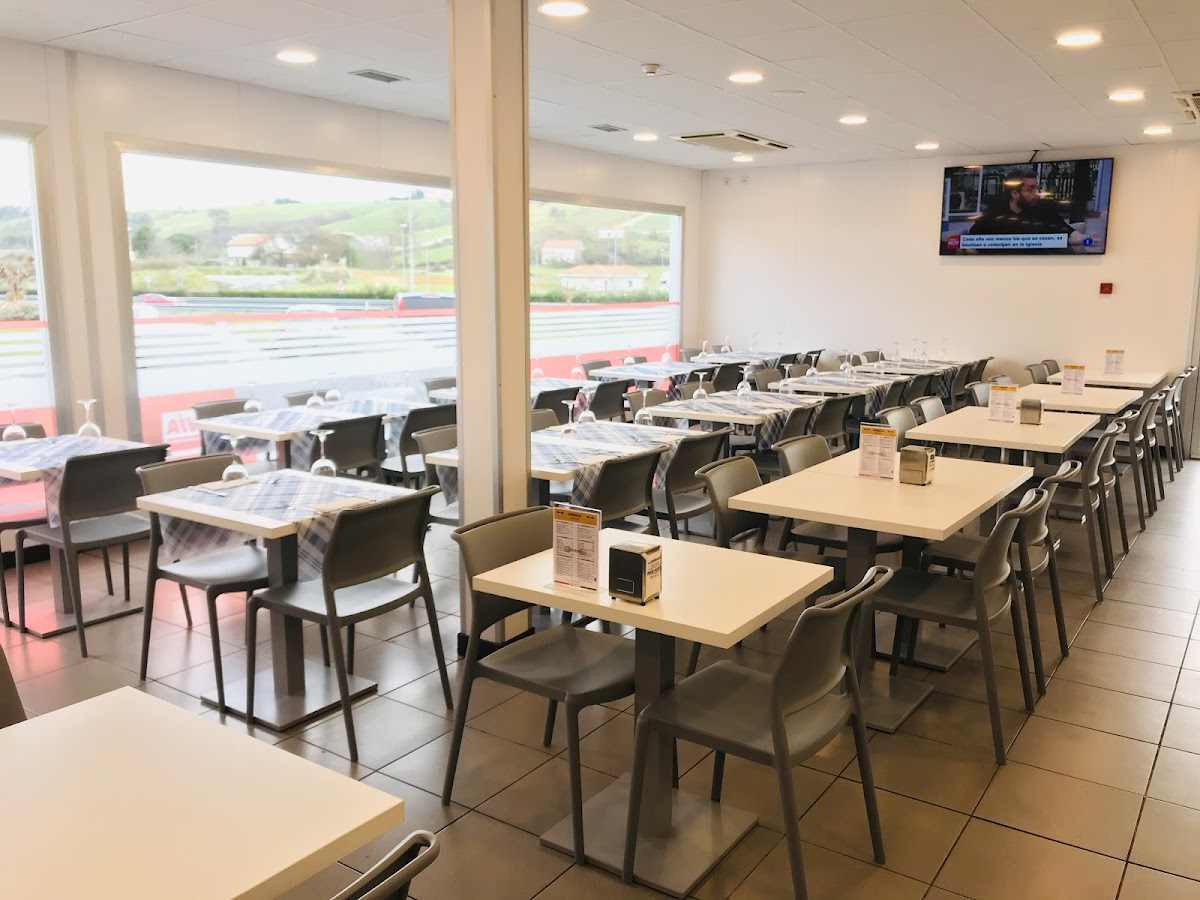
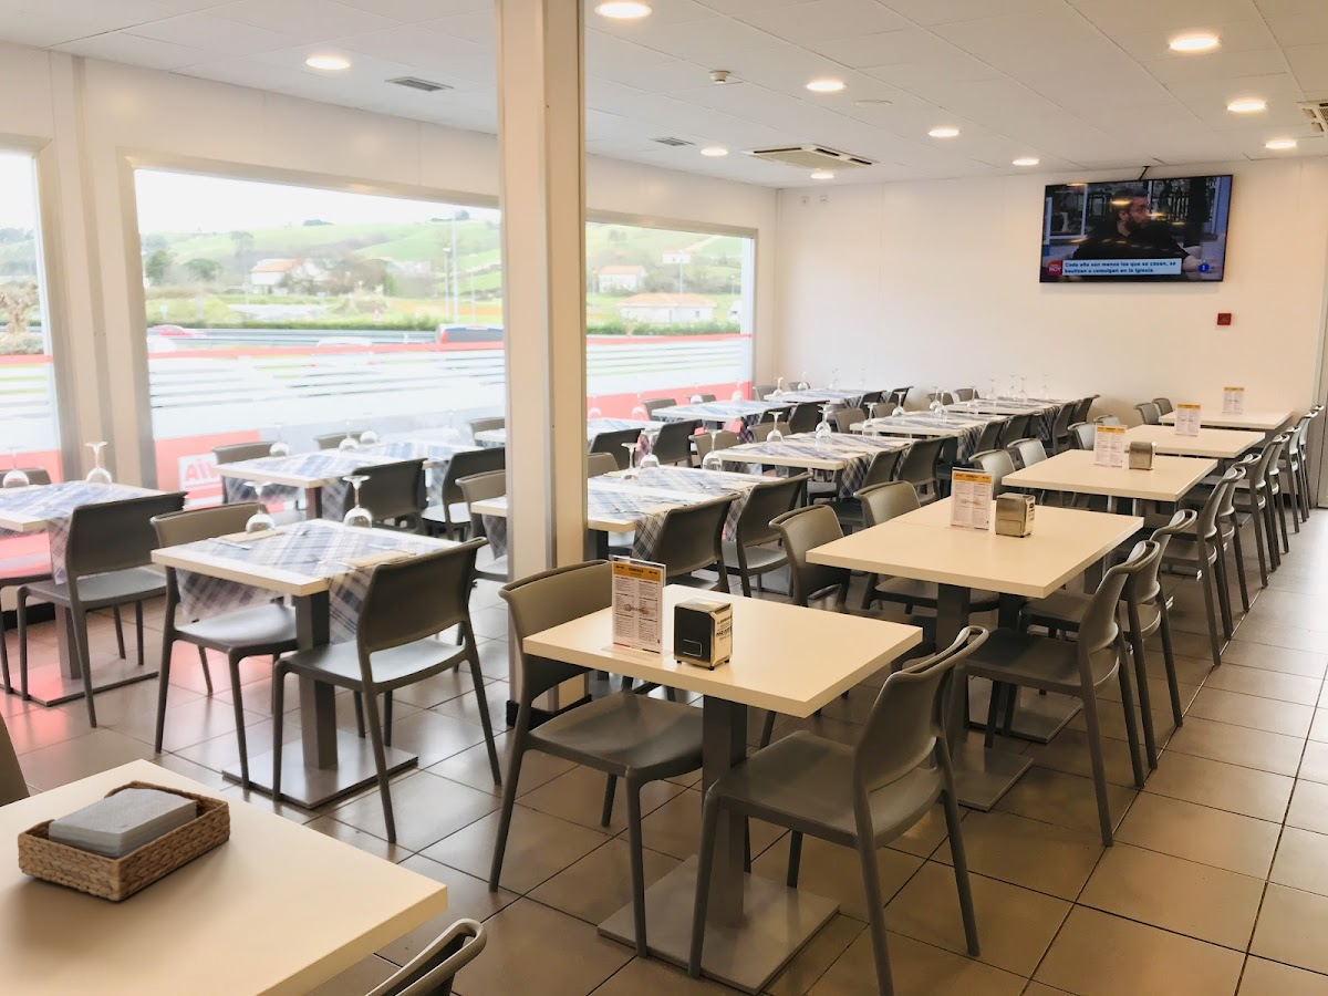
+ napkin holder (127, 830)
